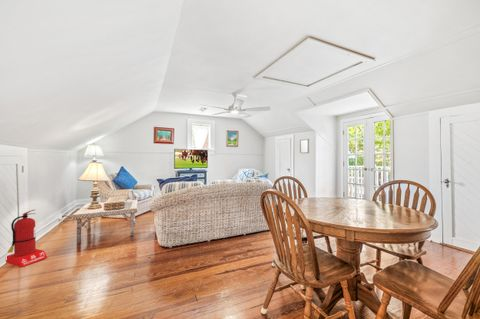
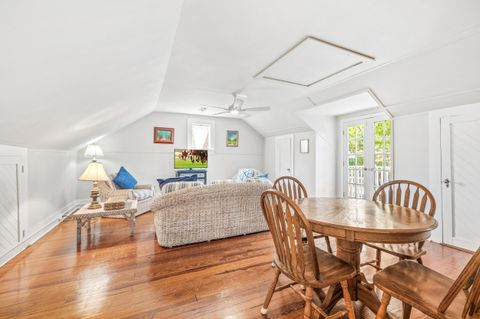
- fire extinguisher (26, 236)
